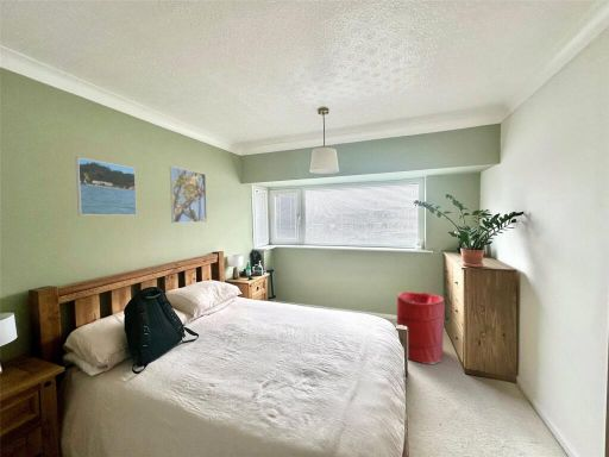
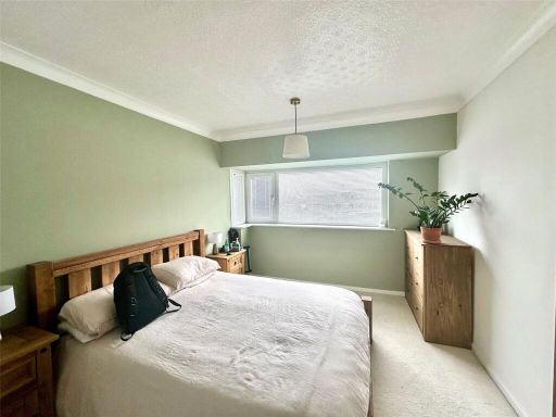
- laundry hamper (419, 323)
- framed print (189, 196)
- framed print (108, 189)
